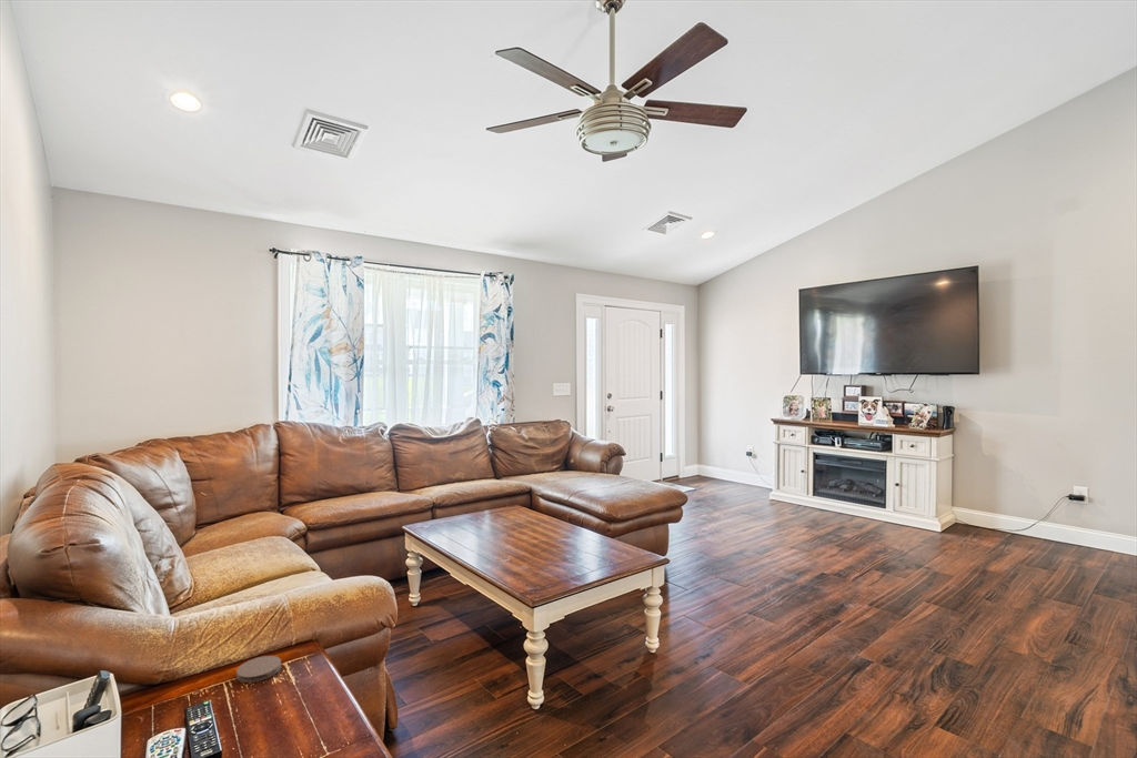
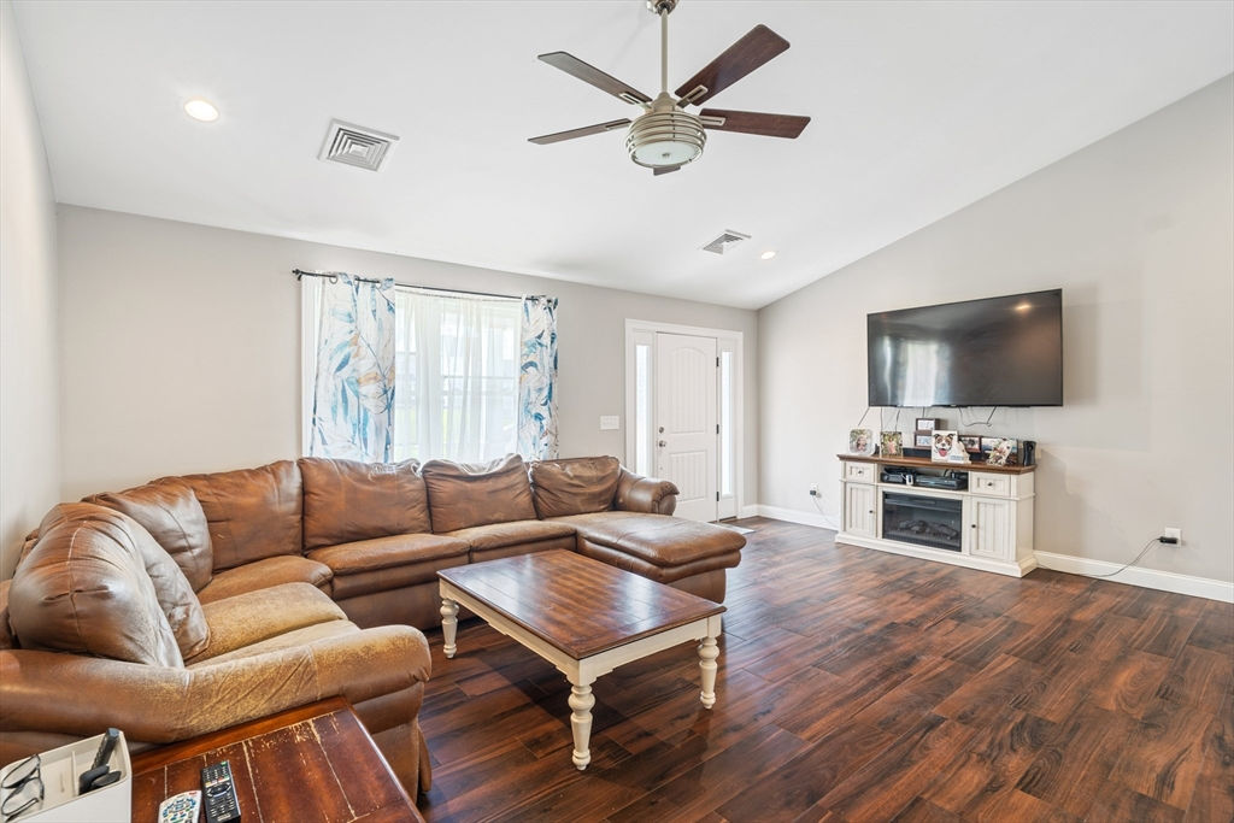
- coaster (259, 668)
